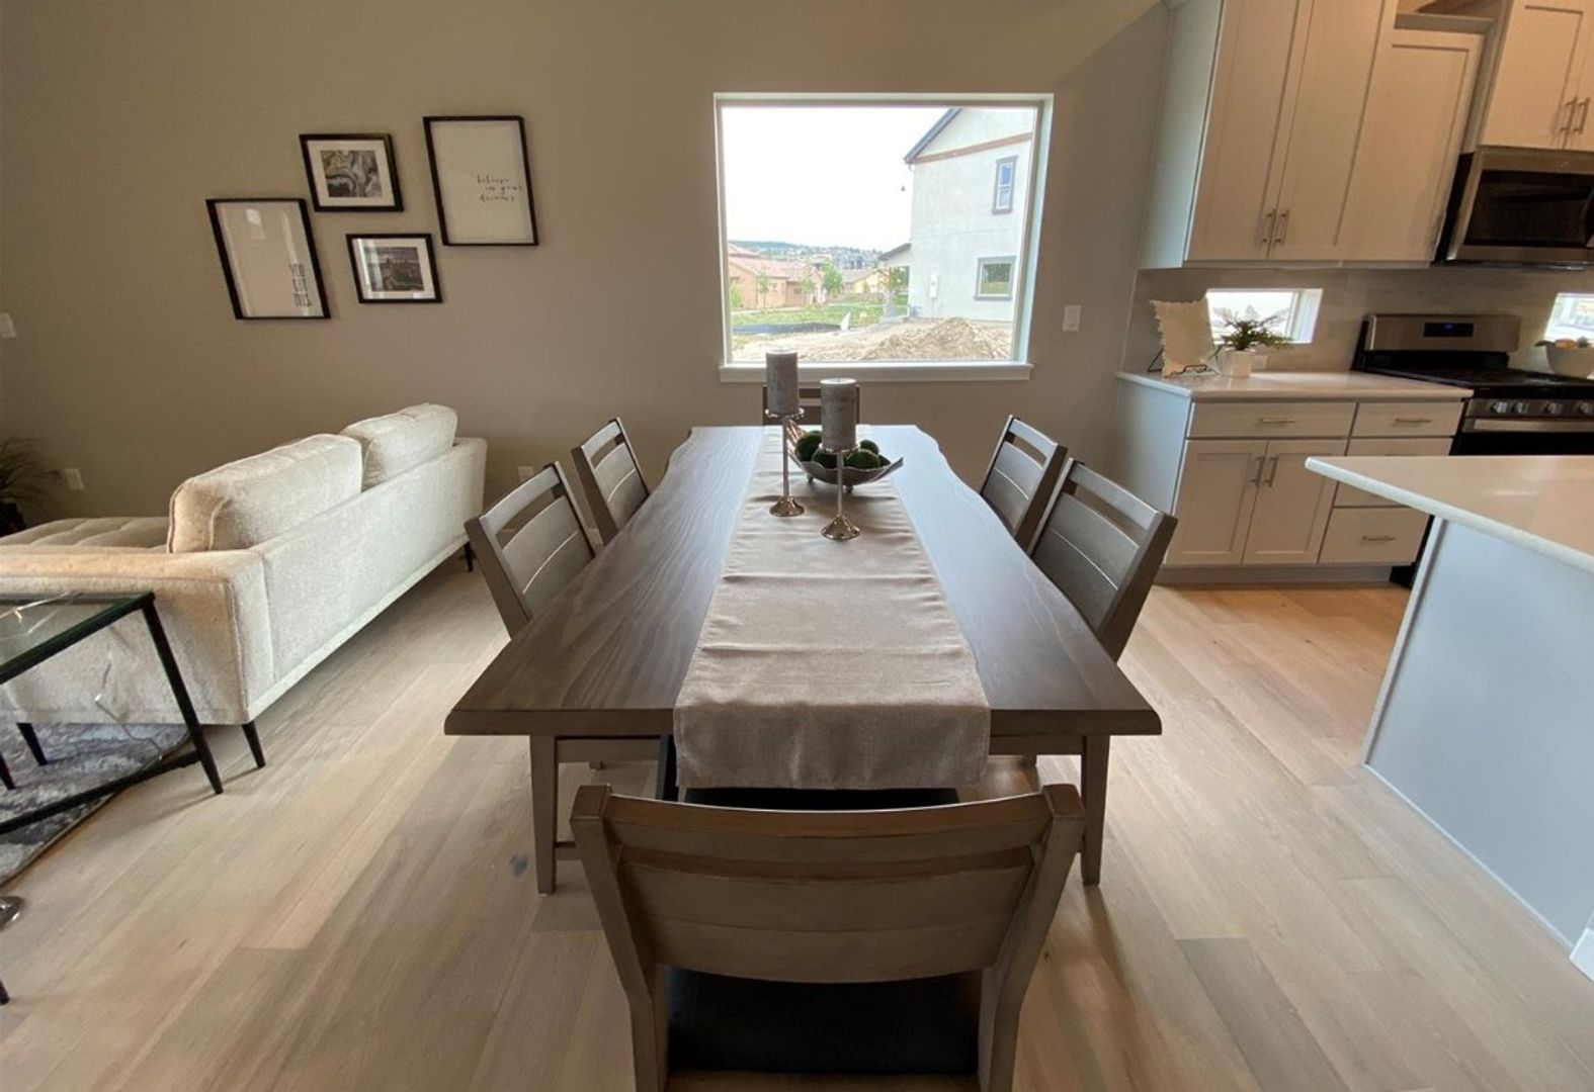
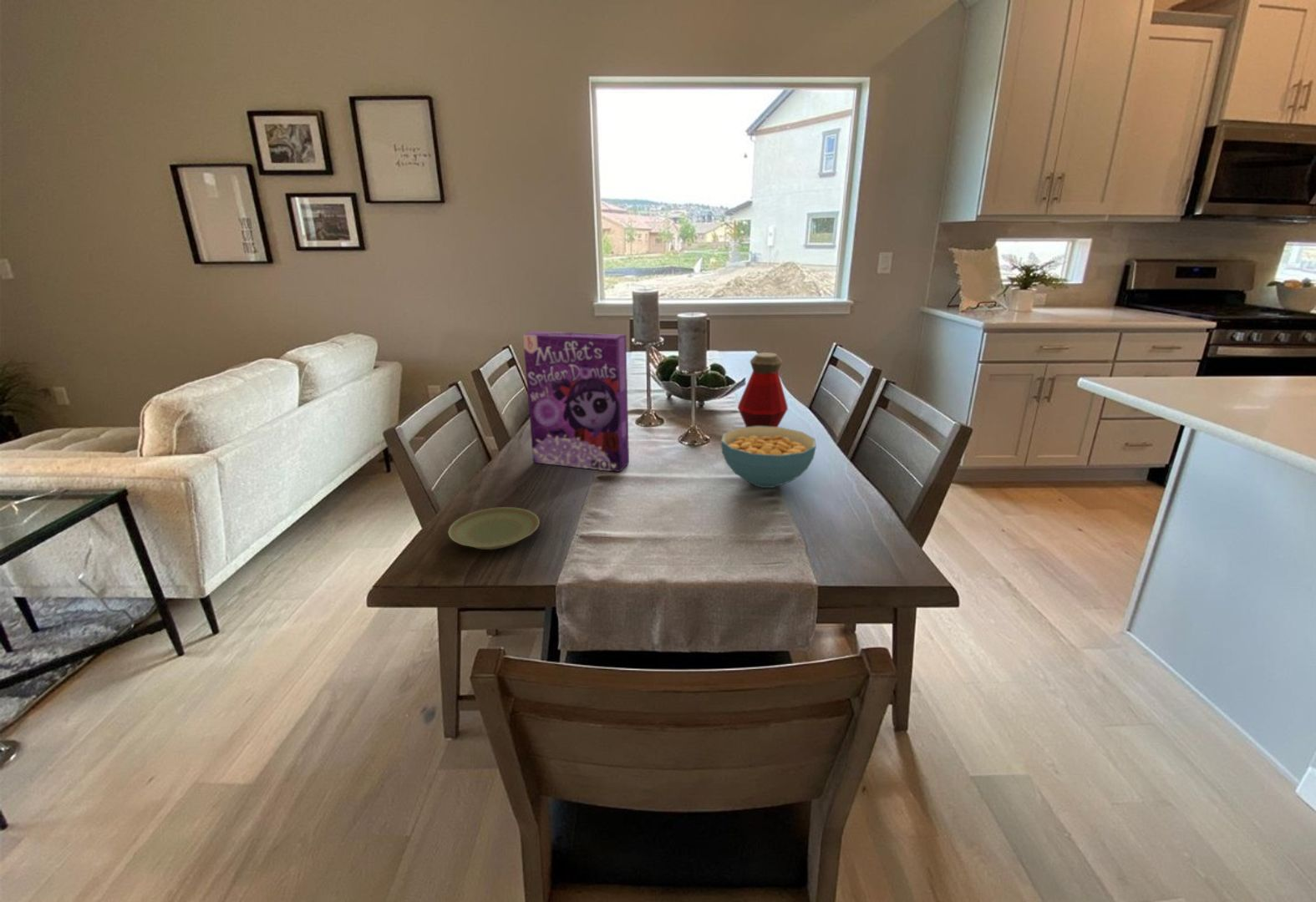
+ plate (495, 530)
+ cereal box (577, 400)
+ bottle (763, 392)
+ cereal bowl (766, 461)
